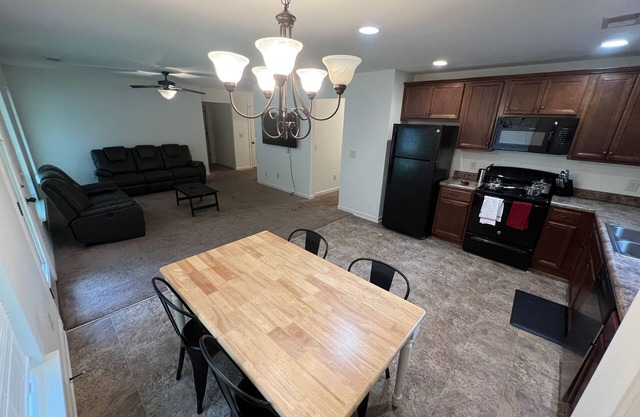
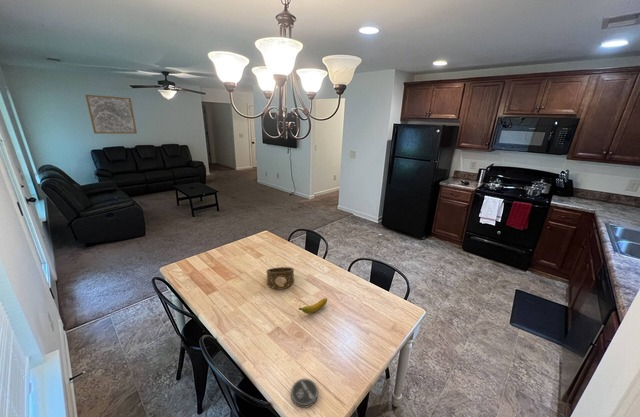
+ wall art (112, 115)
+ banana (313, 305)
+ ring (280, 273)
+ coaster (304, 392)
